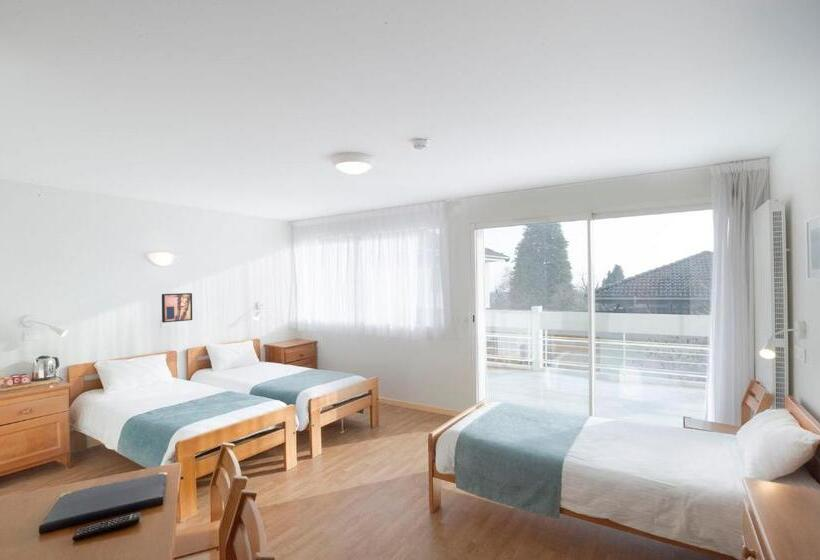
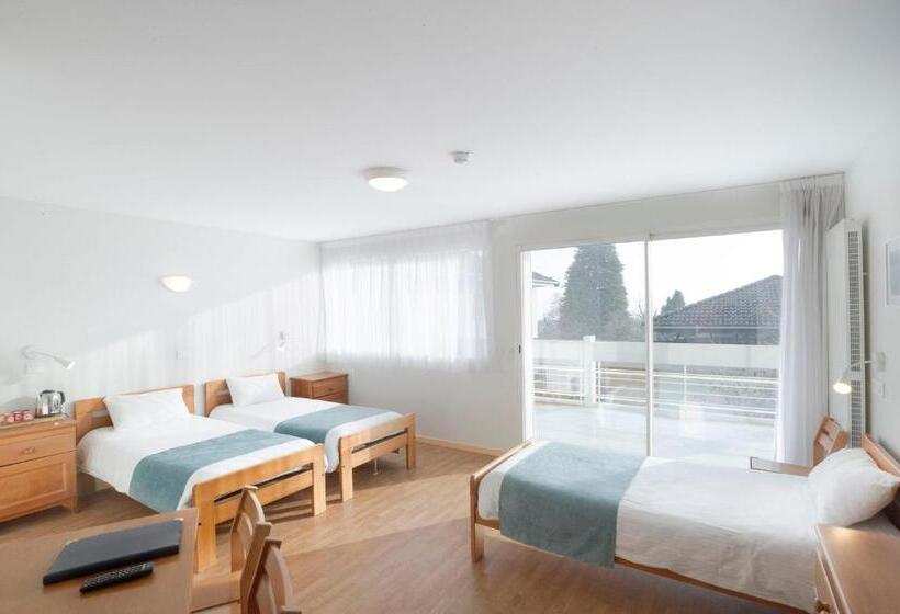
- wall art (177, 307)
